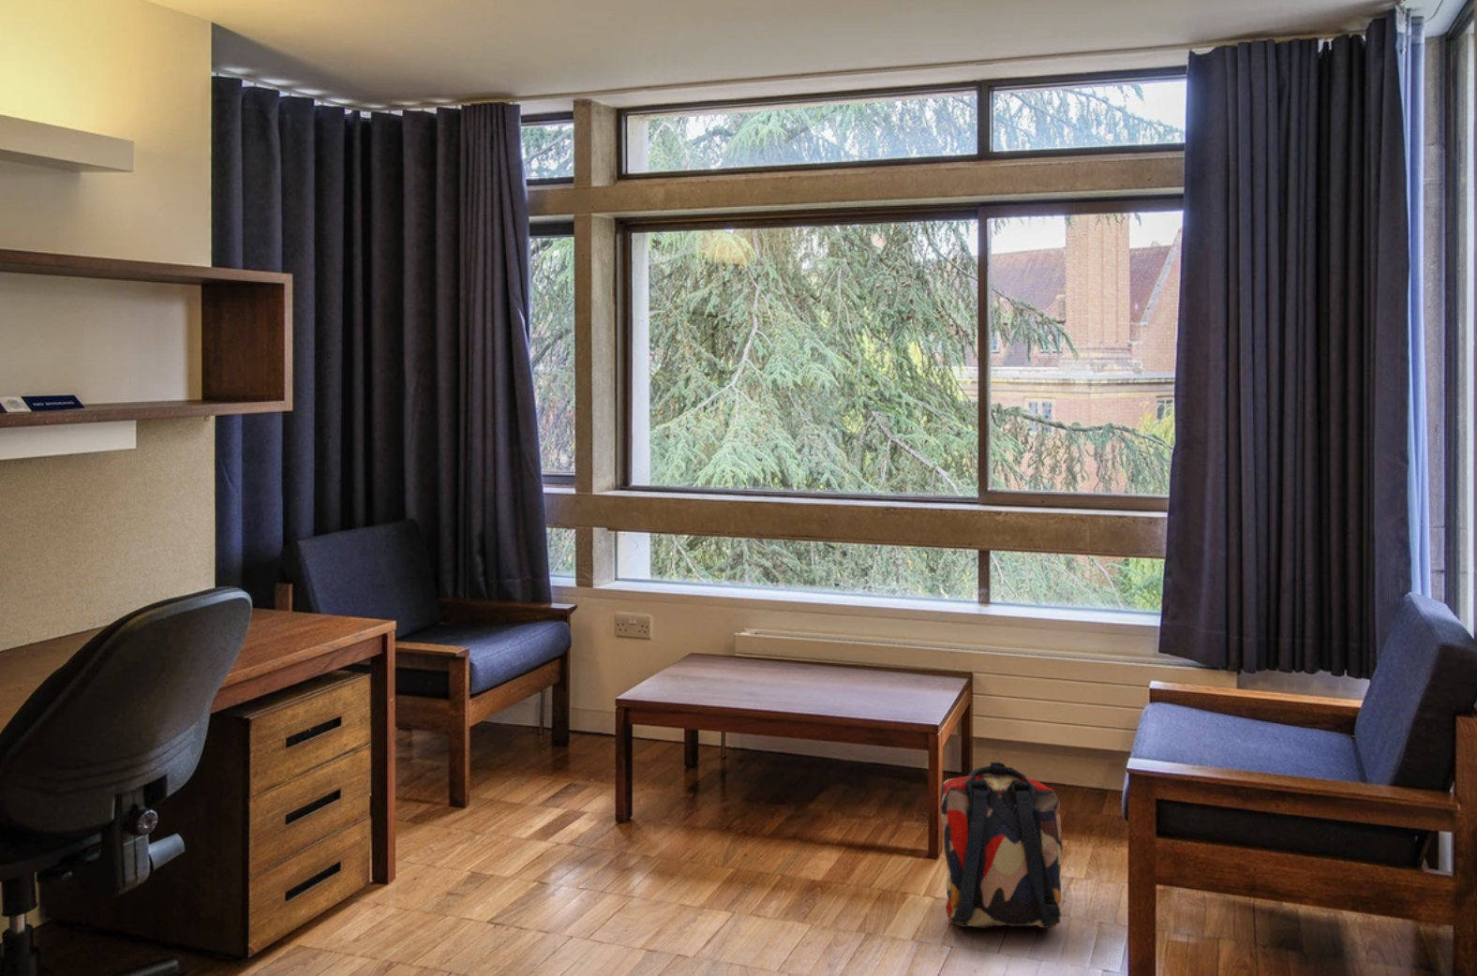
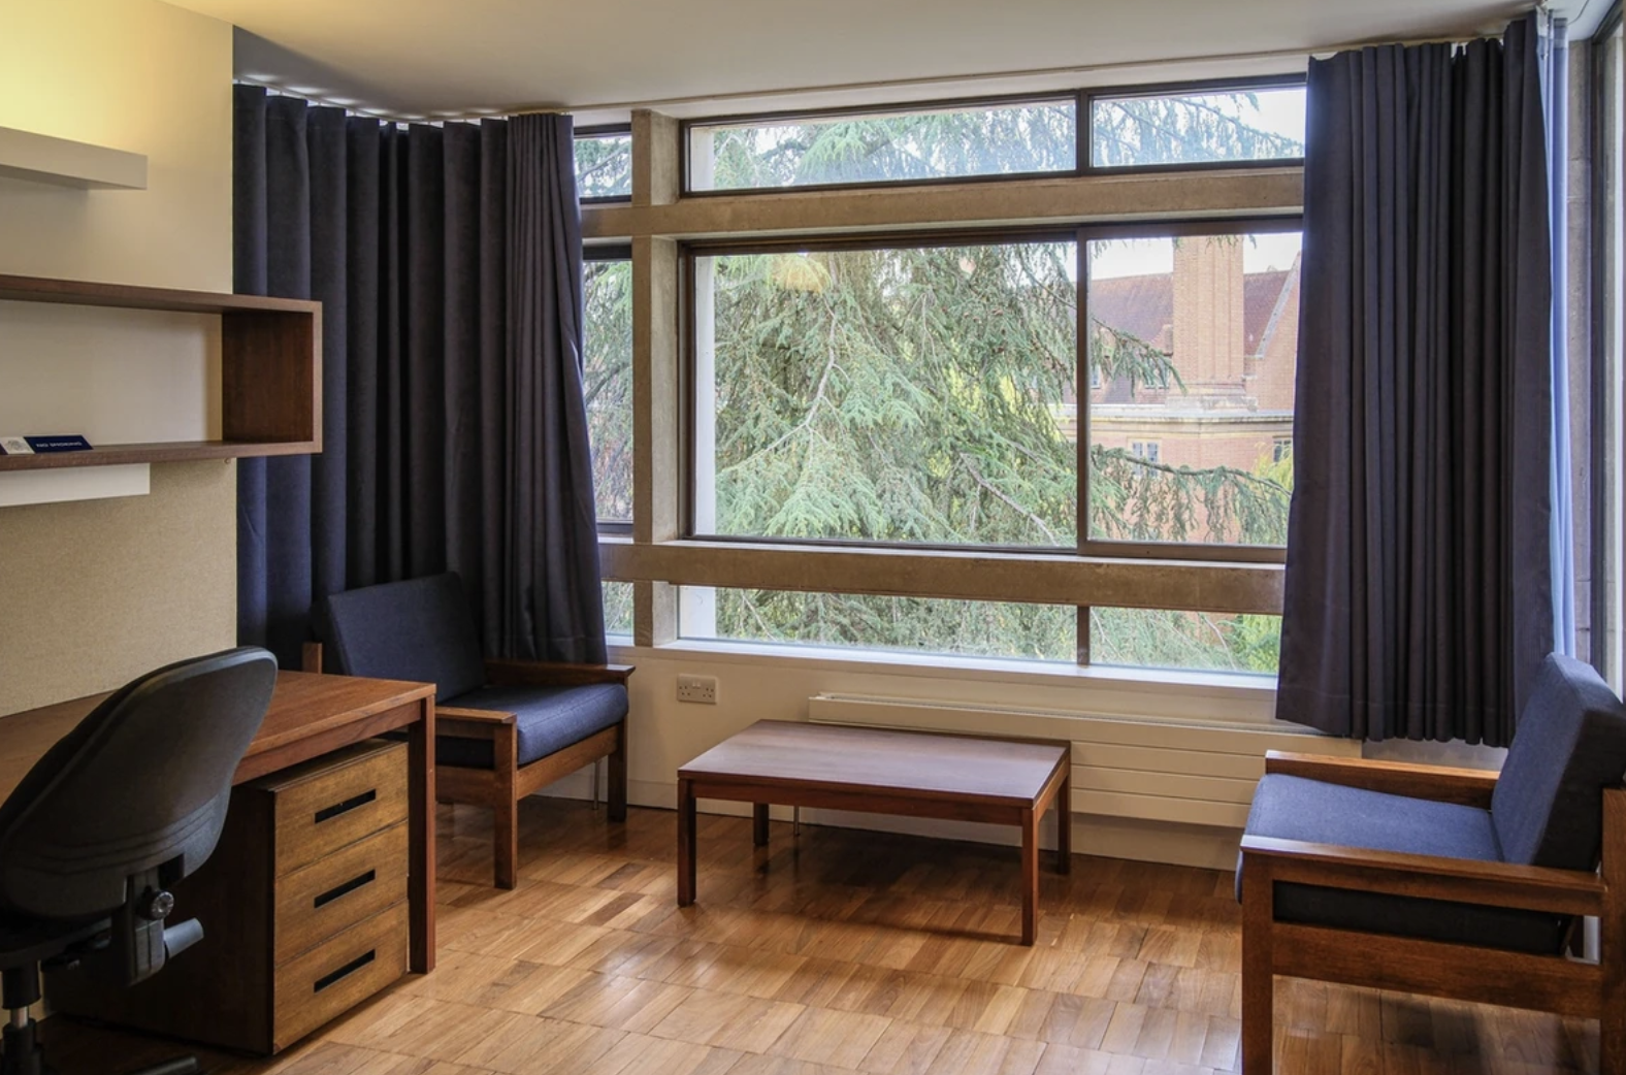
- backpack (1002, 844)
